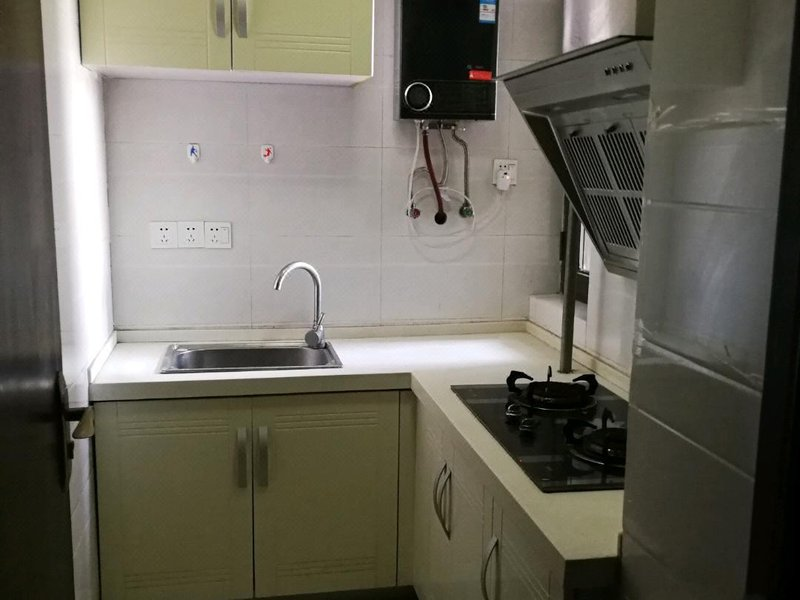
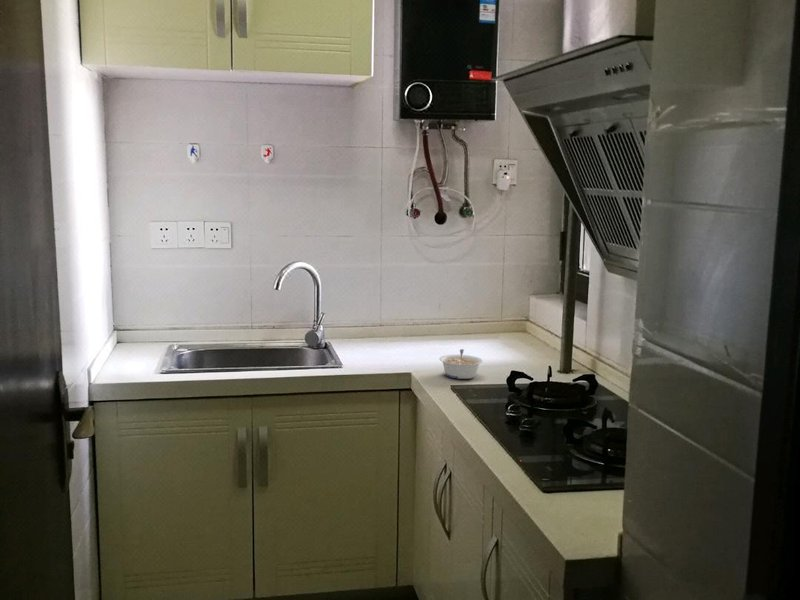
+ legume (459, 365)
